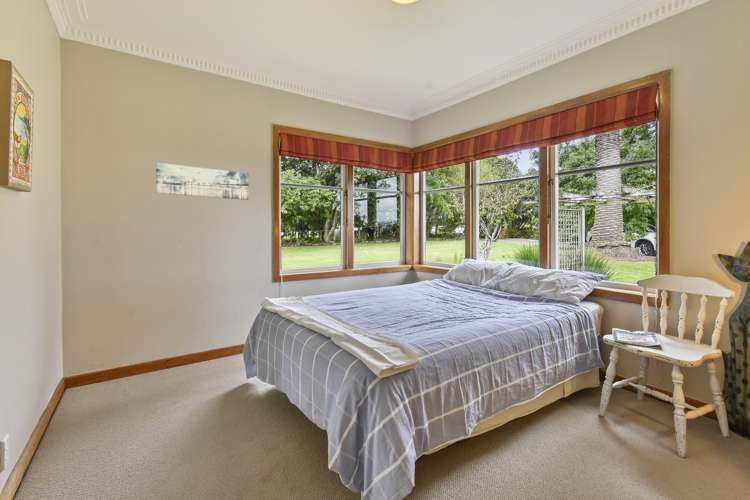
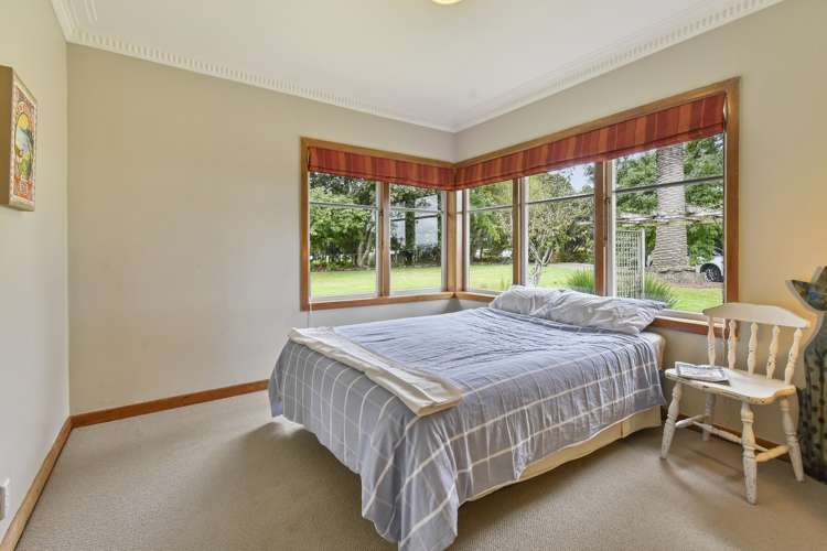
- wall art (205, 182)
